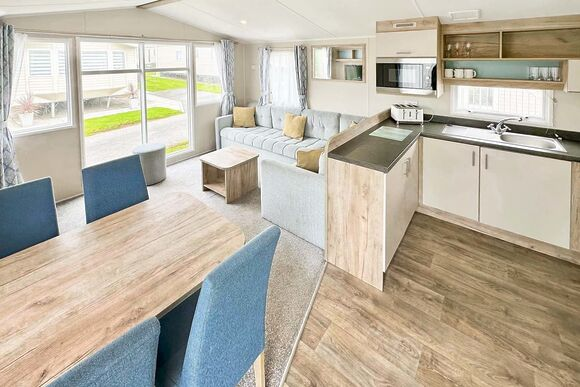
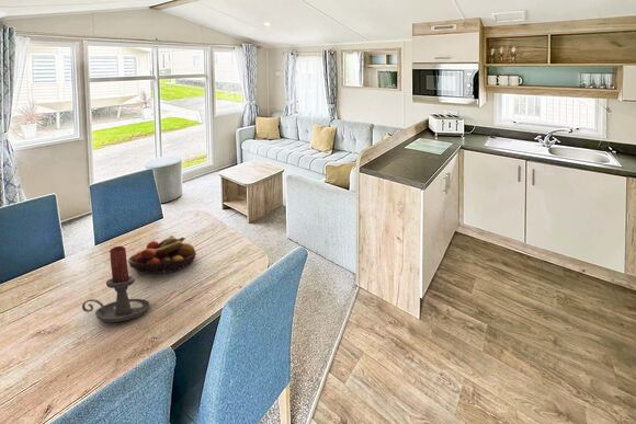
+ fruit bowl (162, 252)
+ candle holder (113, 280)
